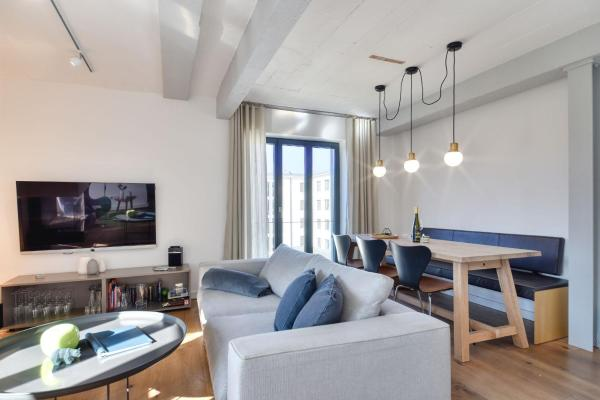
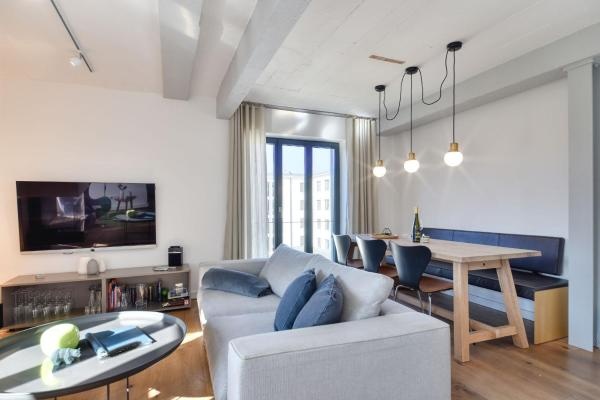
+ remote control (125, 347)
